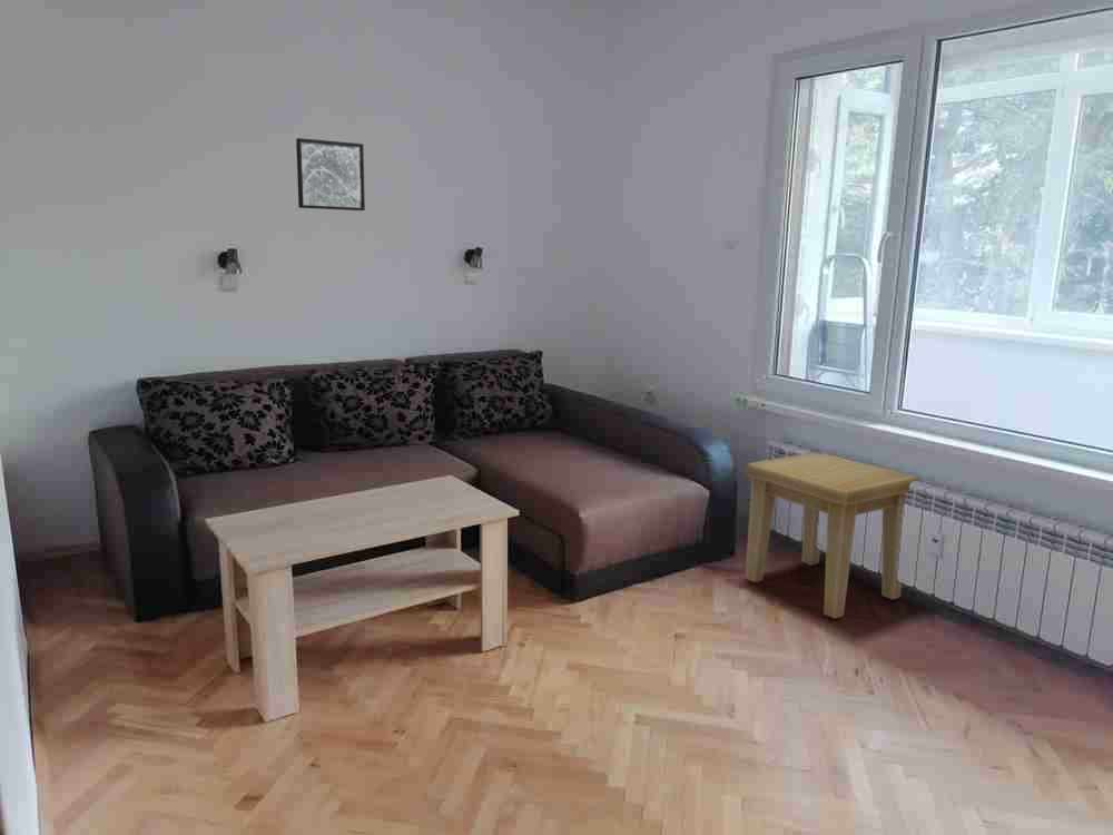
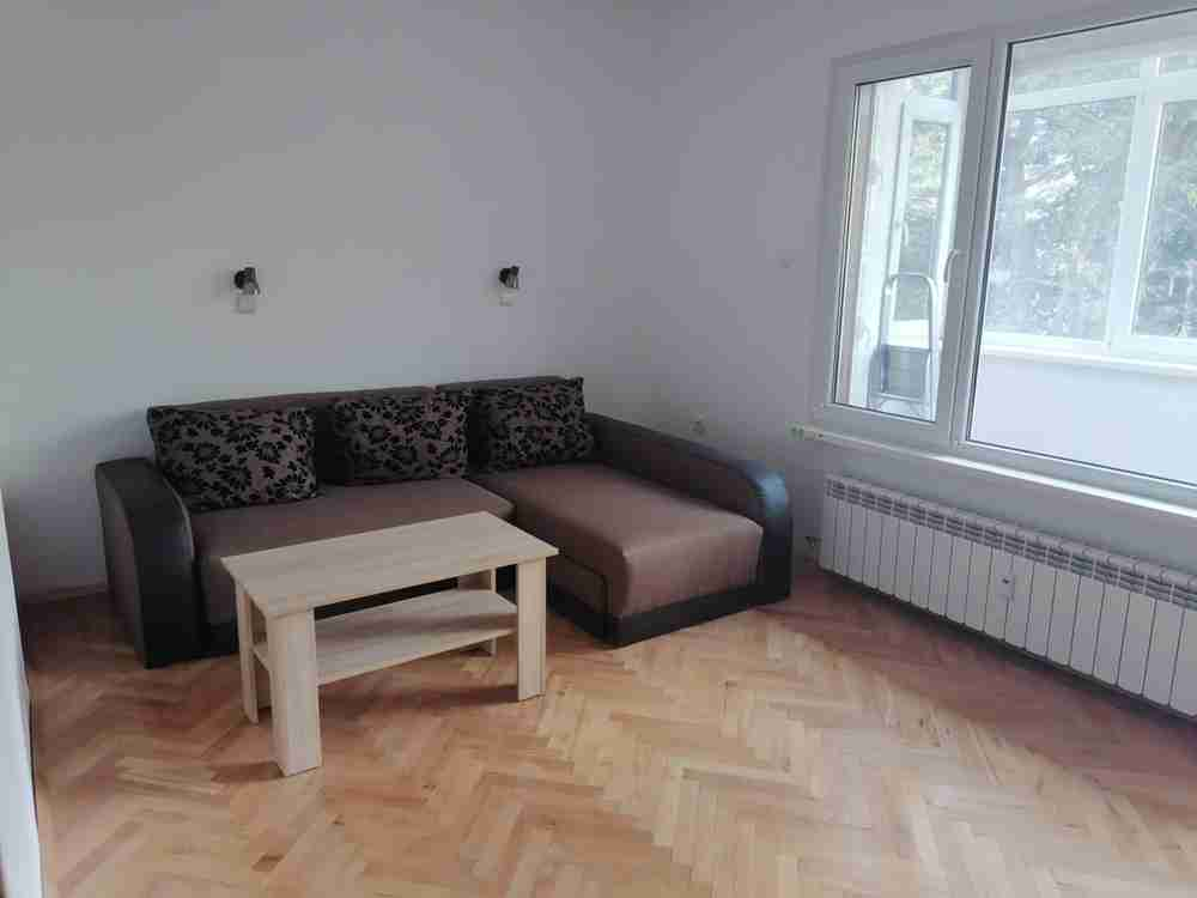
- wall art (331, 175)
- side table (827, 529)
